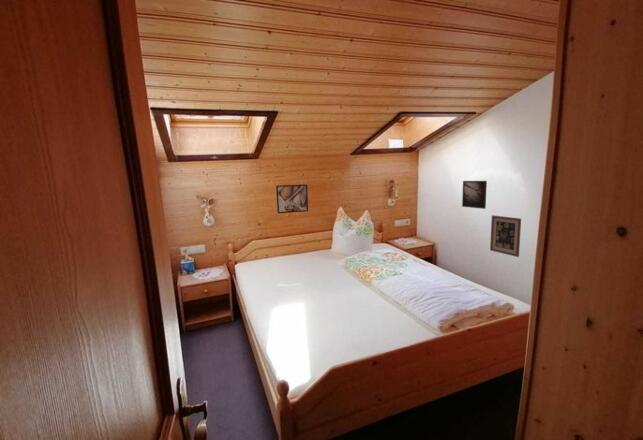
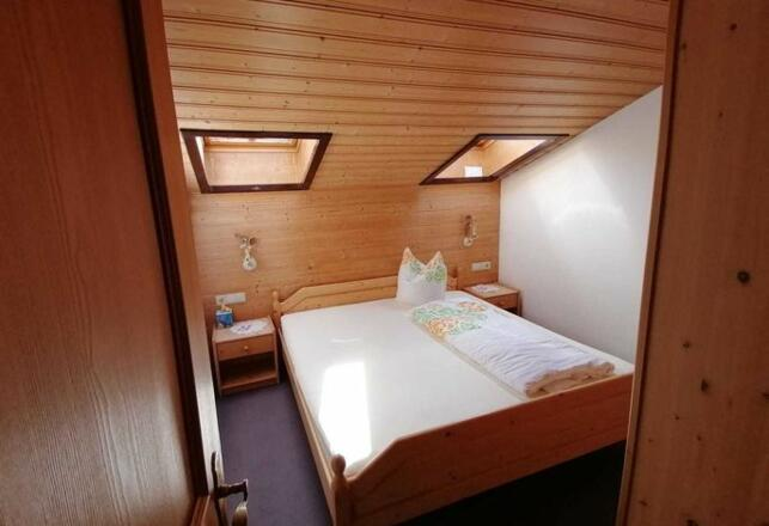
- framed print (292, 198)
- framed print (473, 194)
- wall art (504, 235)
